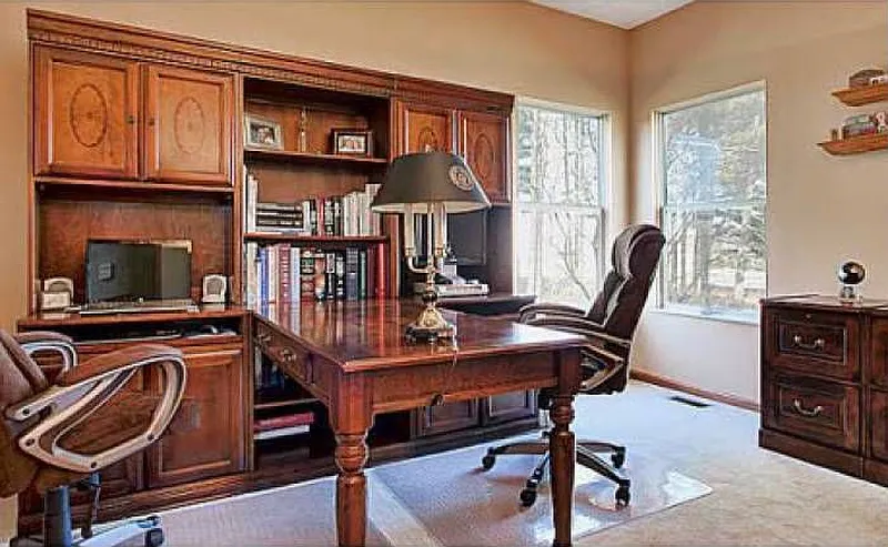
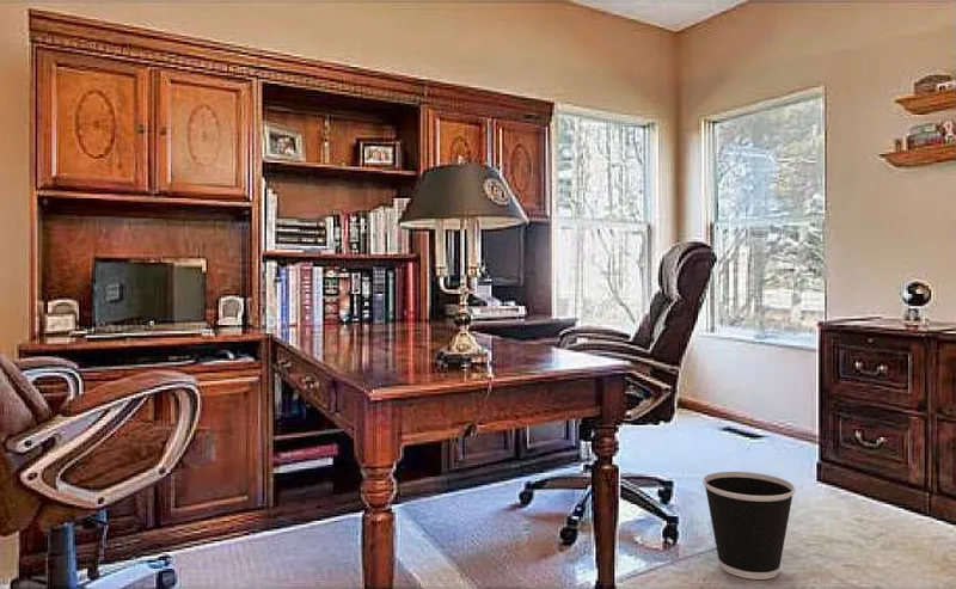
+ wastebasket (748, 524)
